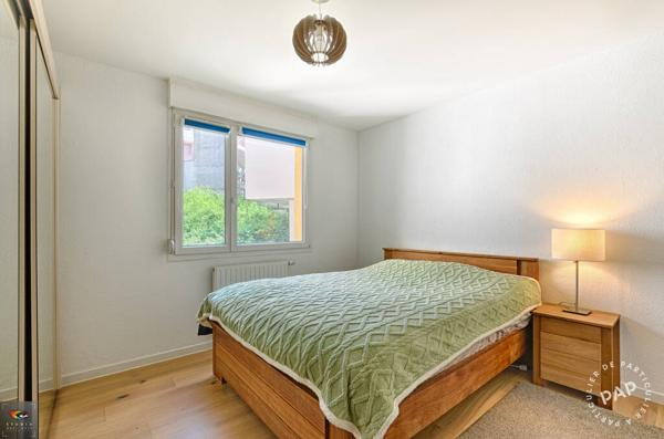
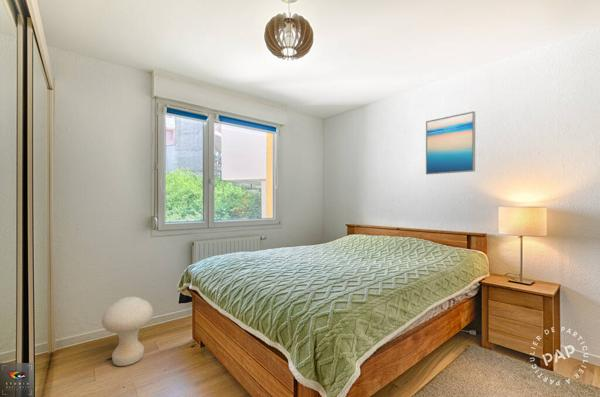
+ stool (128, 329)
+ wall art (449, 144)
